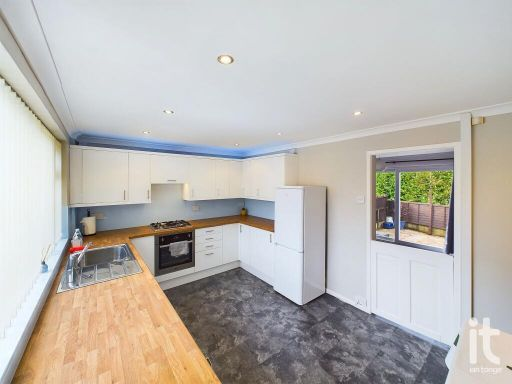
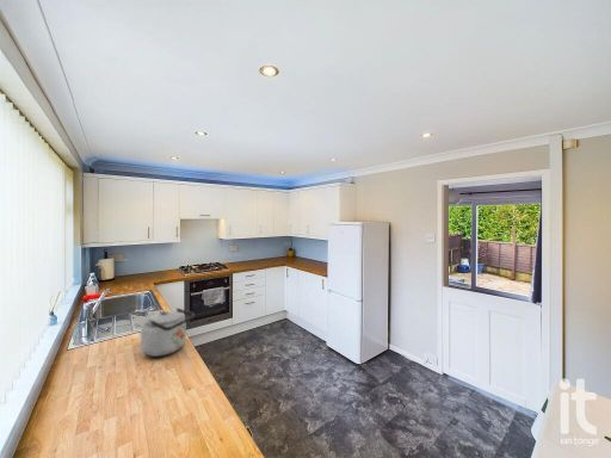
+ kettle (168, 328)
